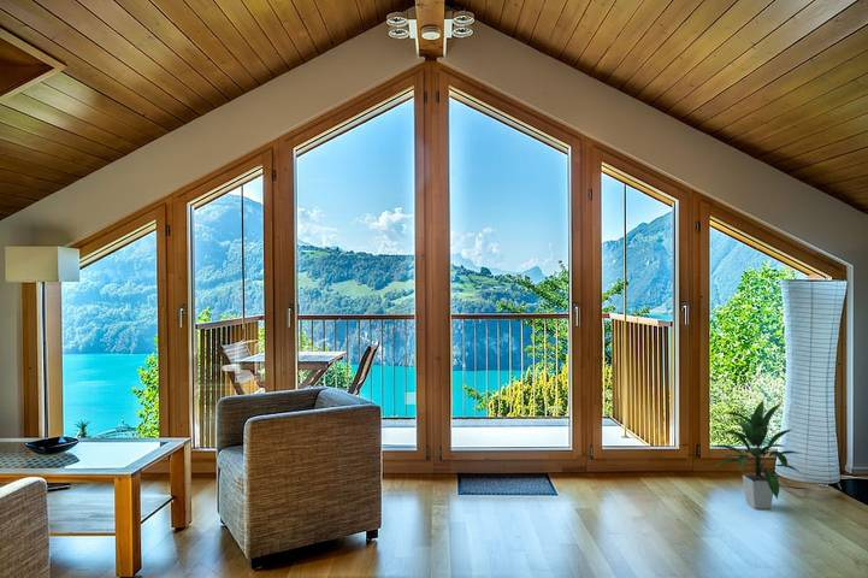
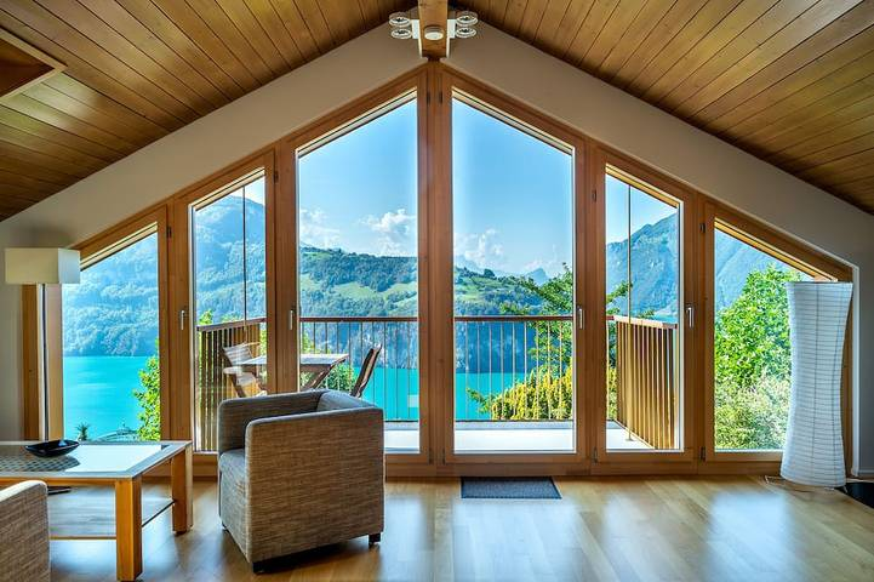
- indoor plant (757, 454)
